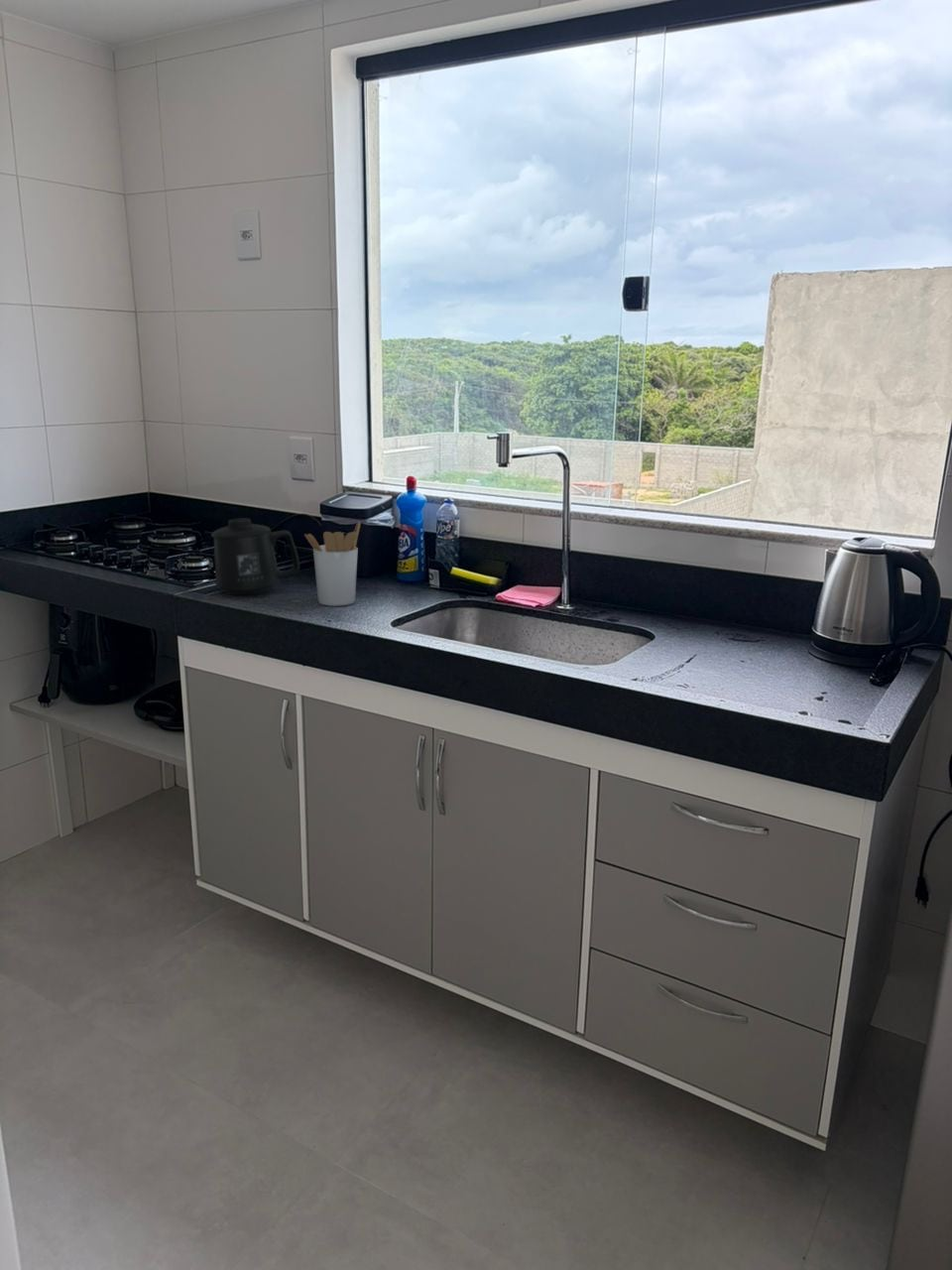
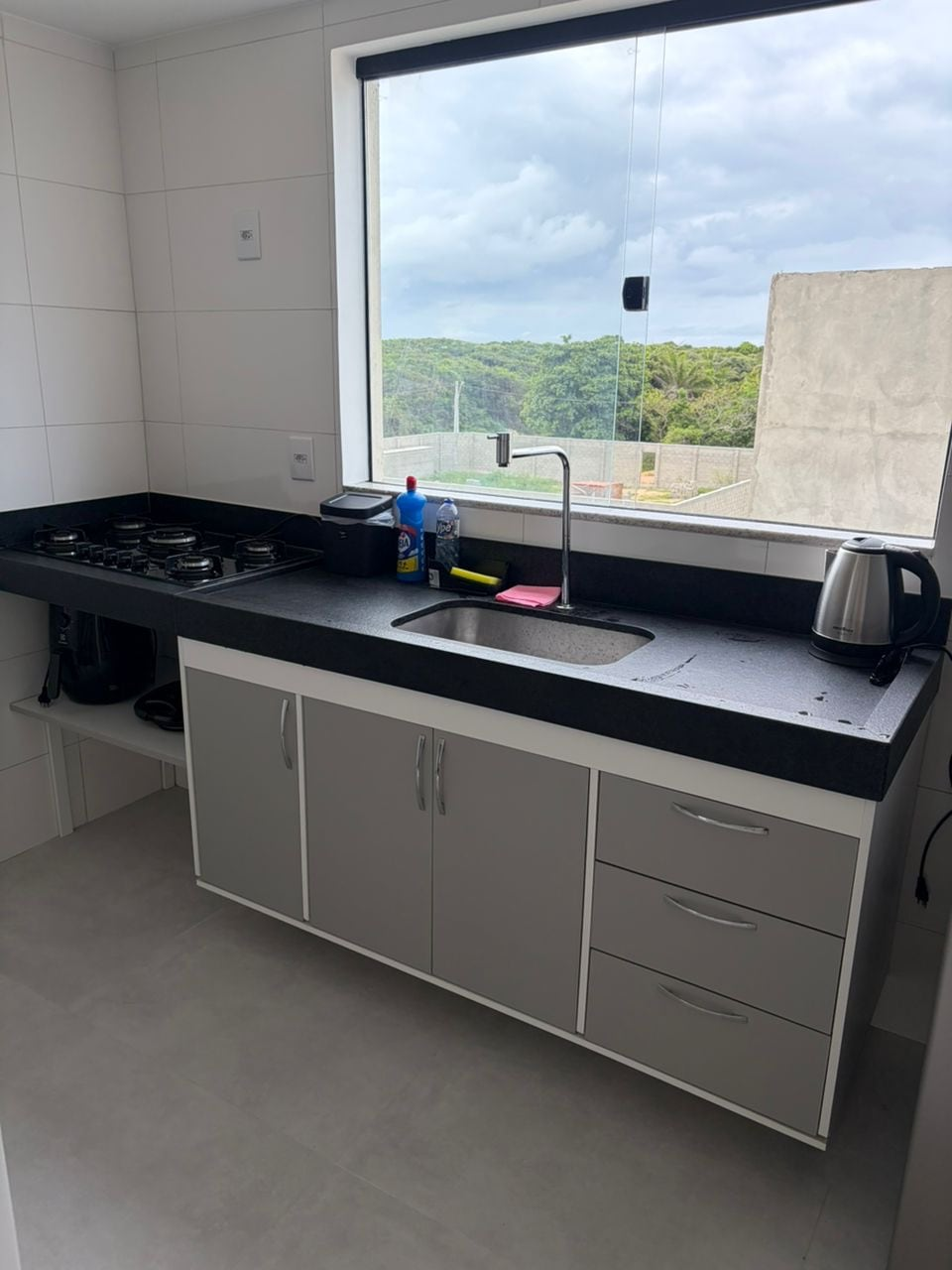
- mug (252, 554)
- utensil holder (337, 564)
